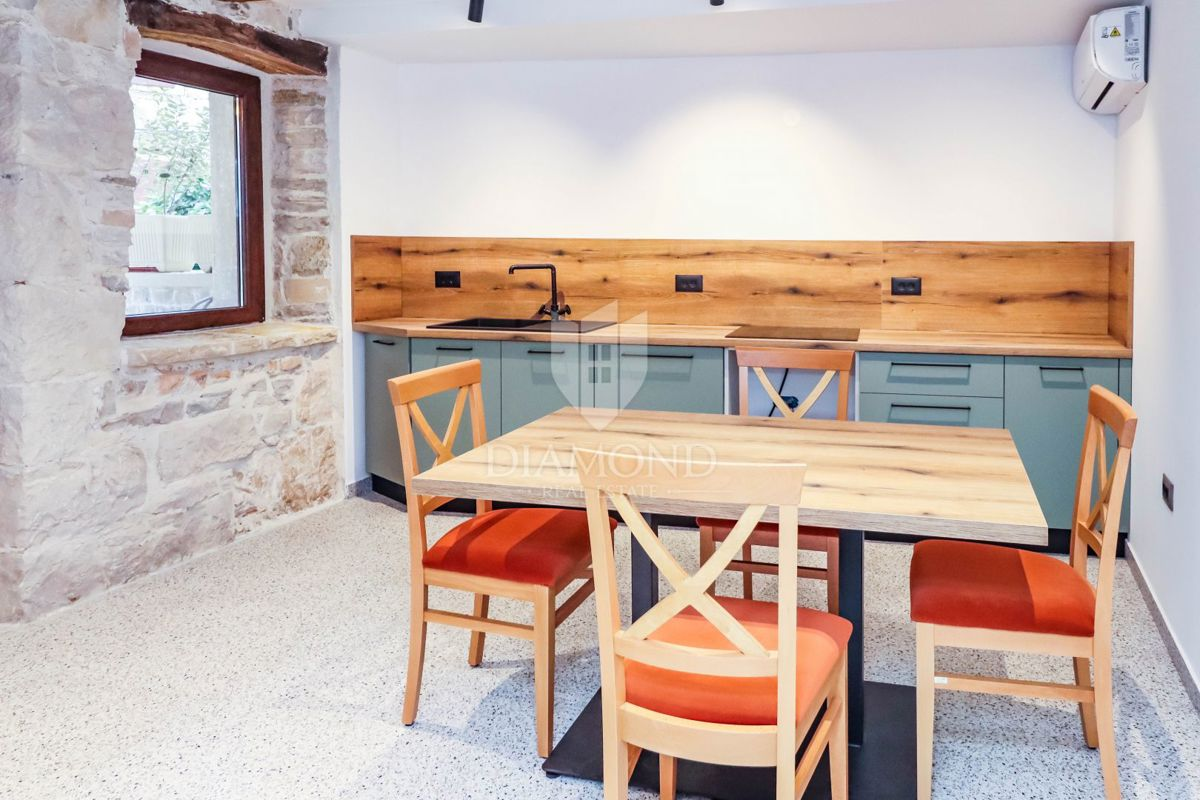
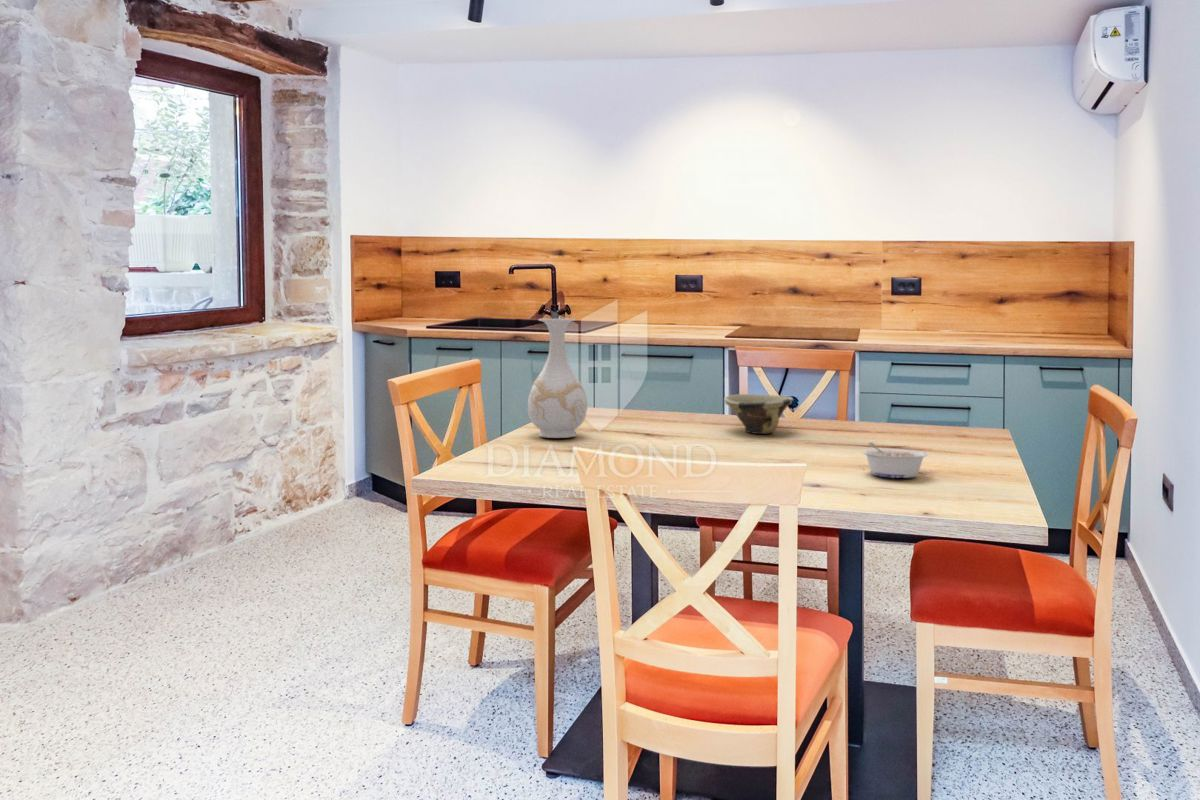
+ legume (891, 461)
+ vase (557, 377)
+ bowl (758, 414)
